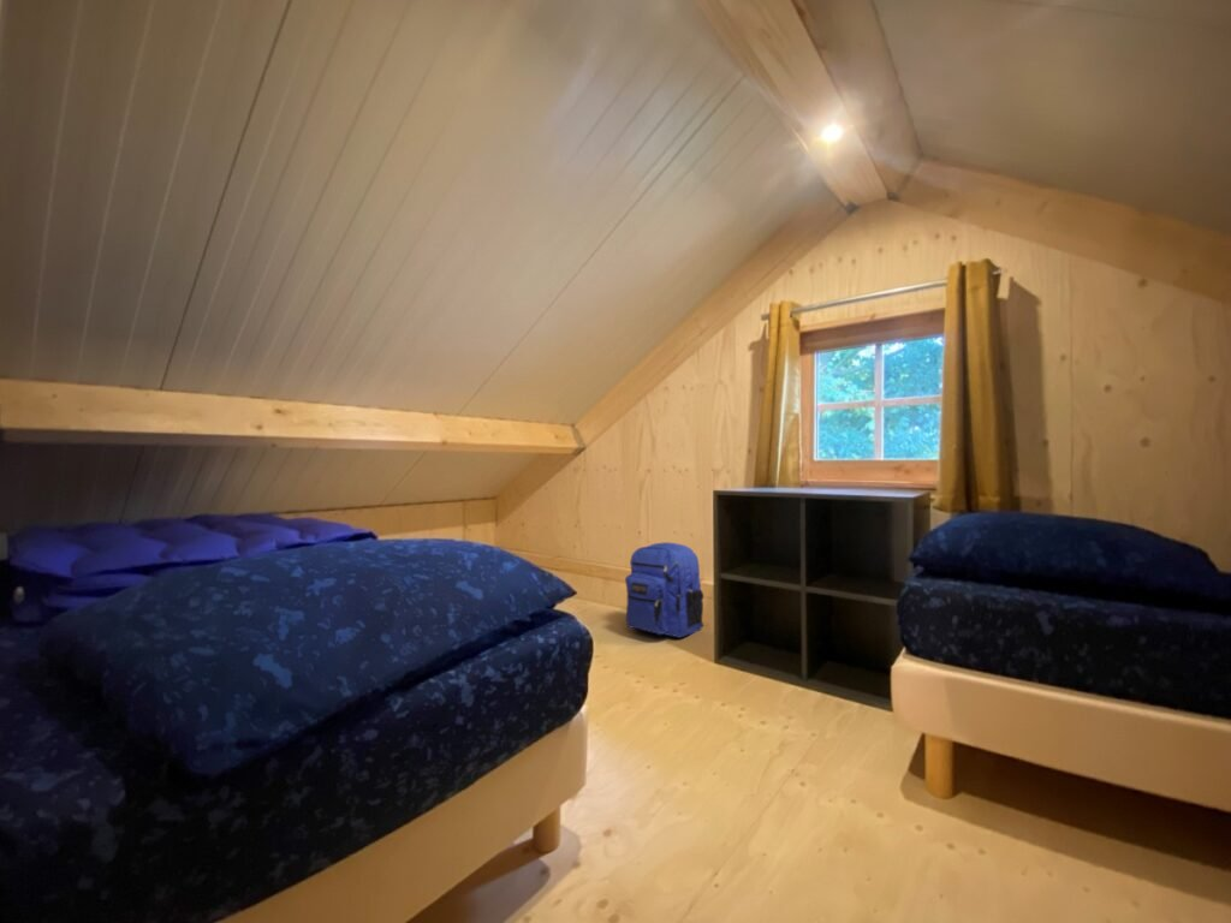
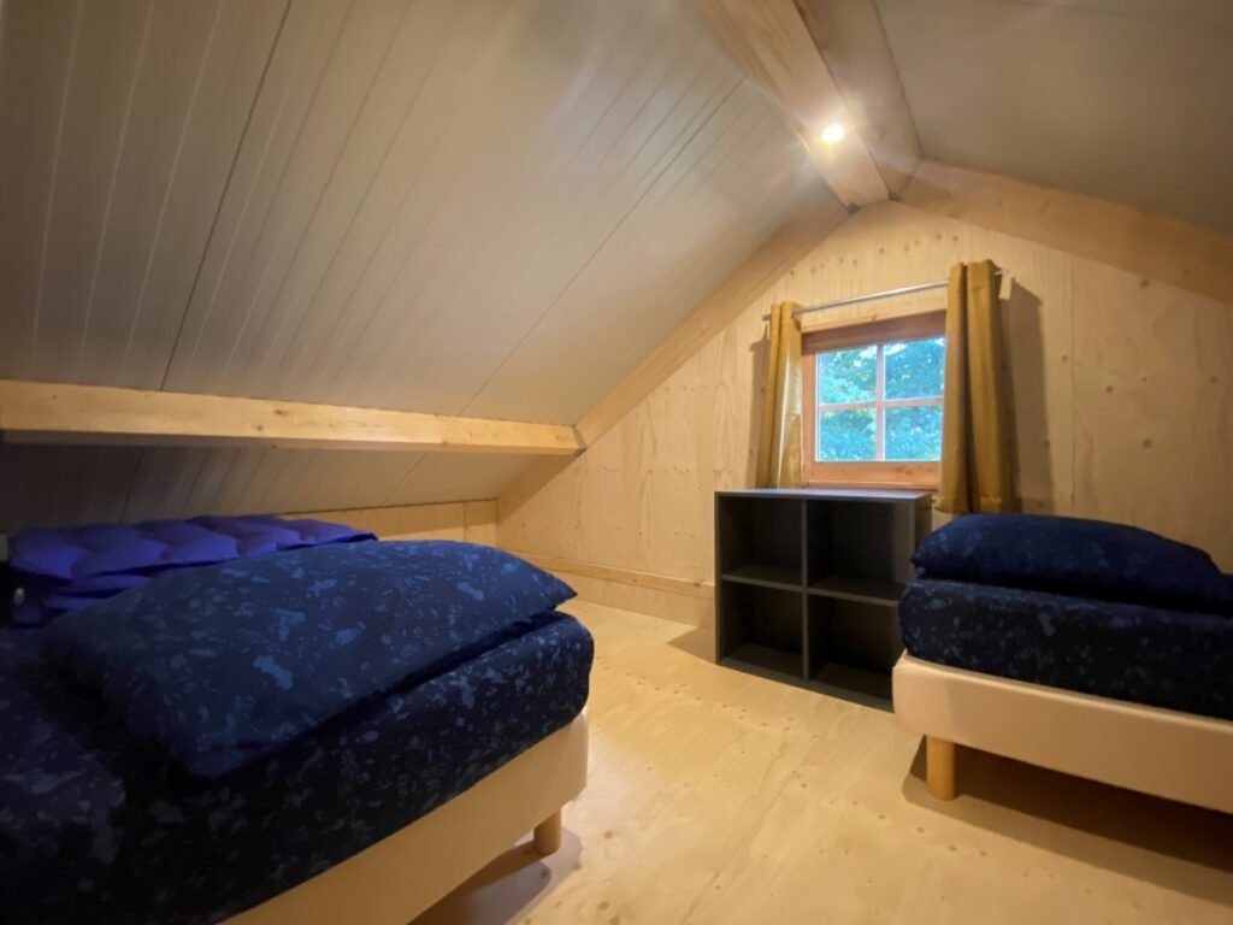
- backpack (662, 586)
